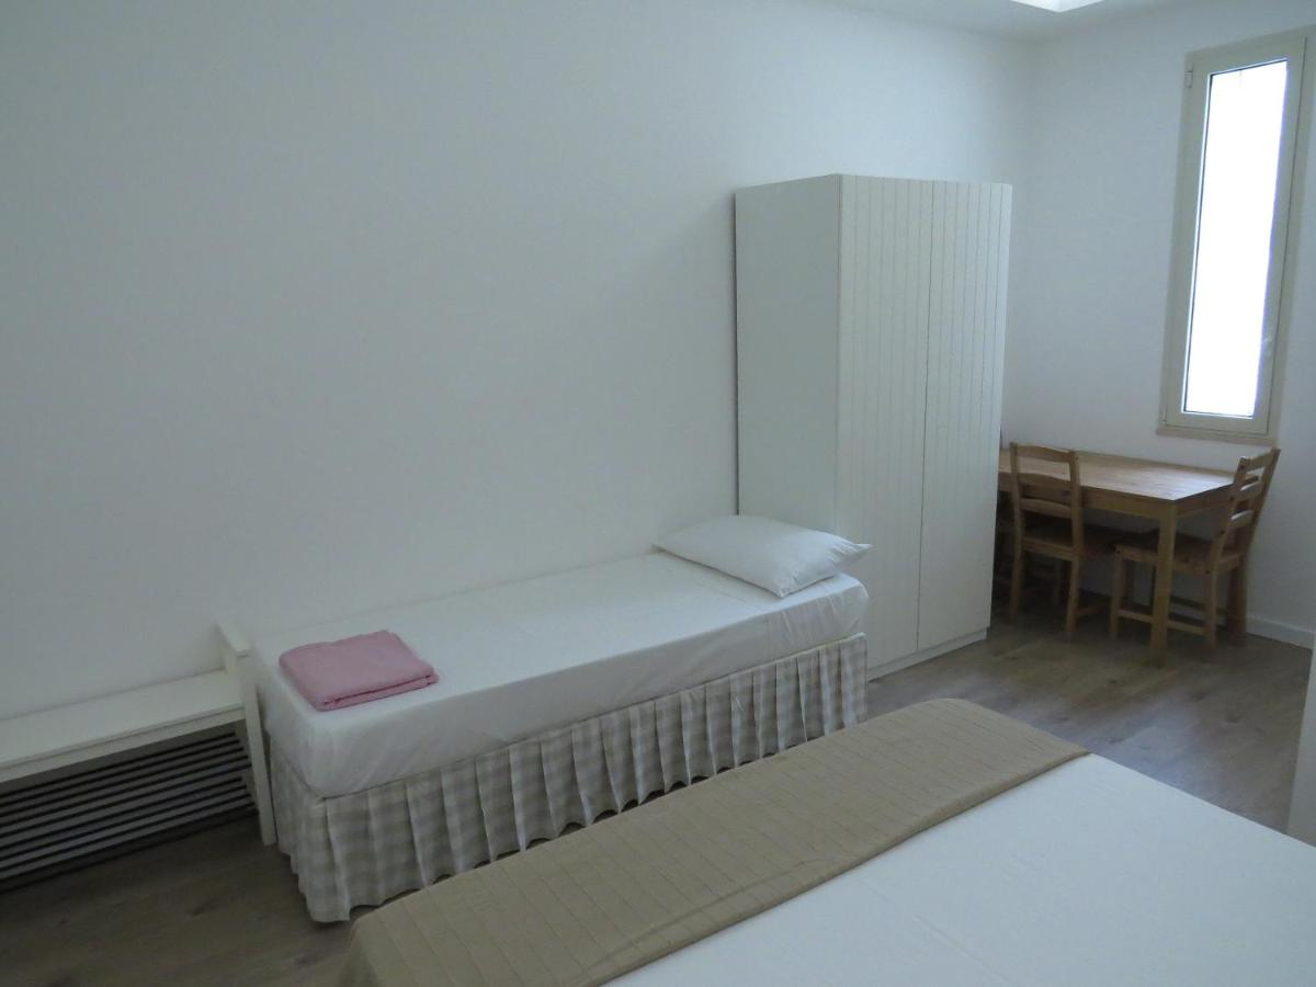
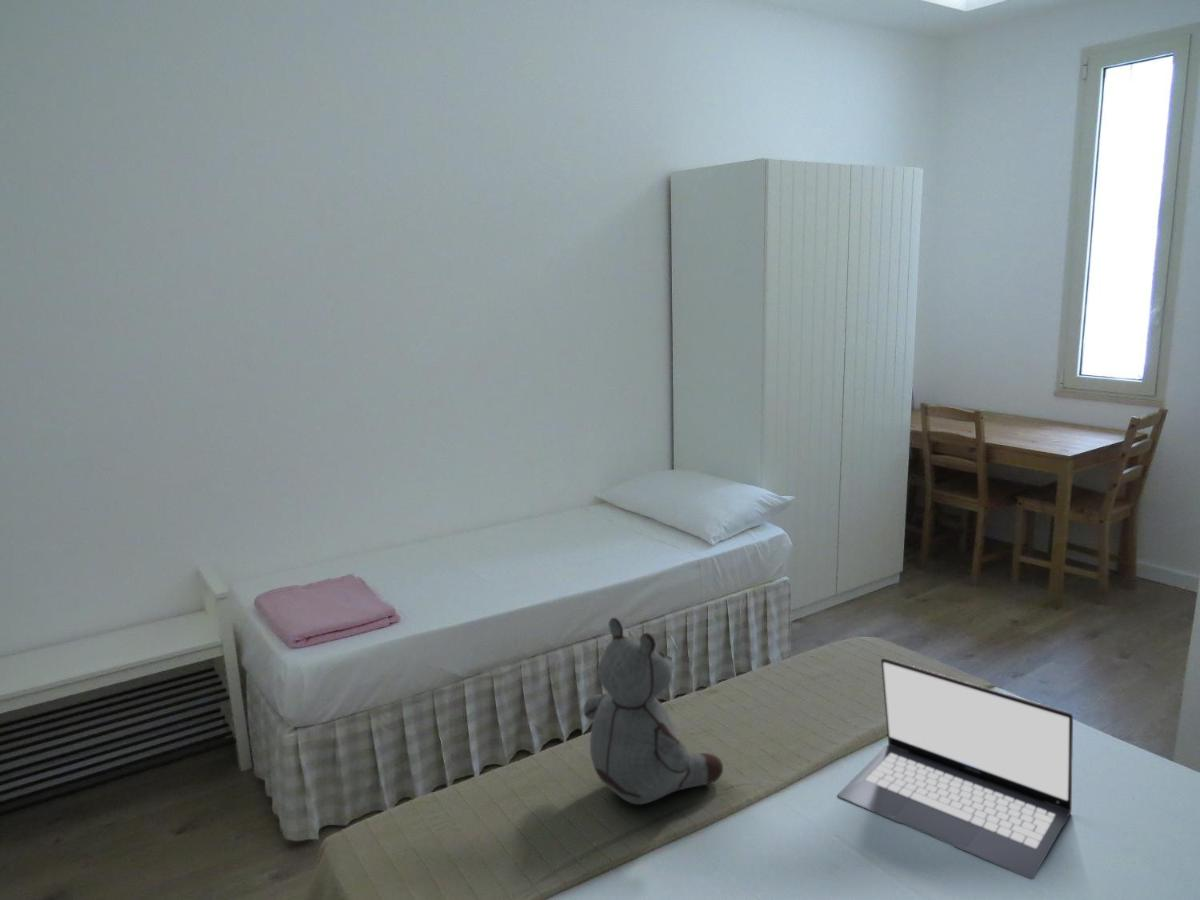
+ laptop (954, 752)
+ stuffed bear (653, 702)
